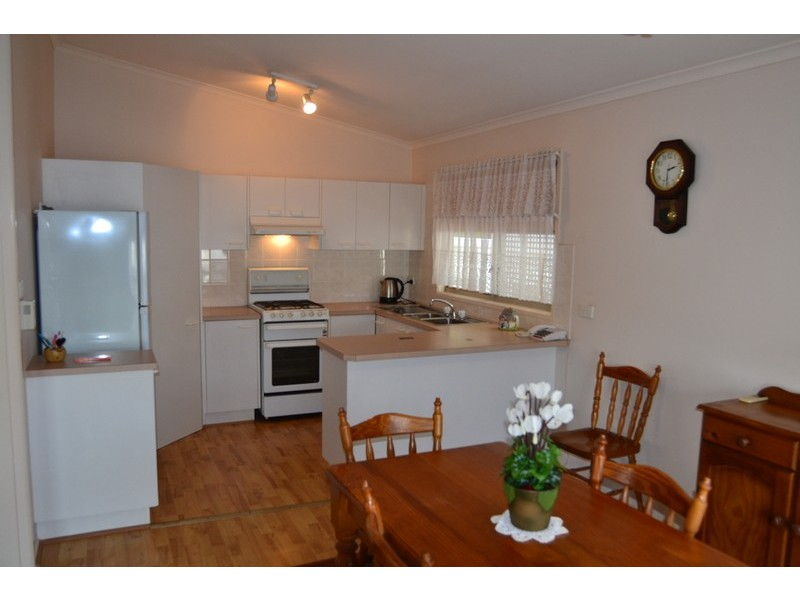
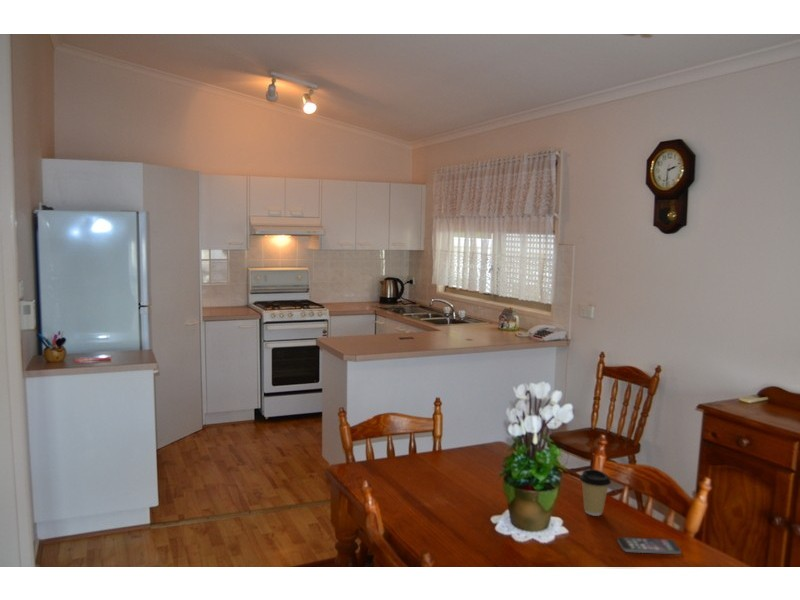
+ coffee cup (594, 493)
+ smartphone (648, 545)
